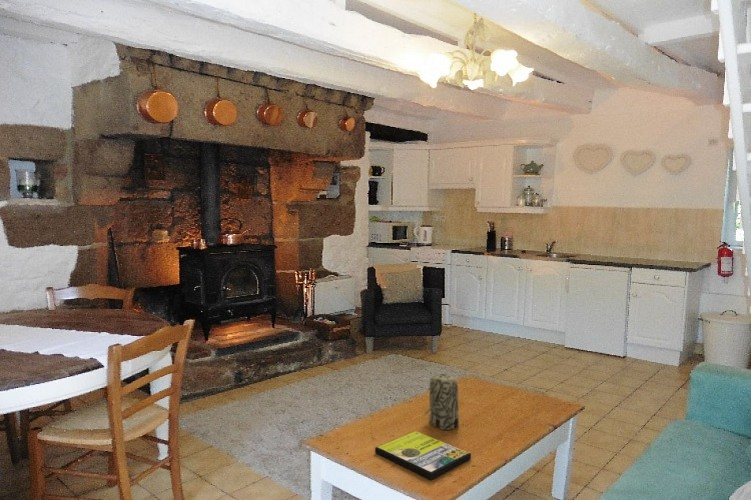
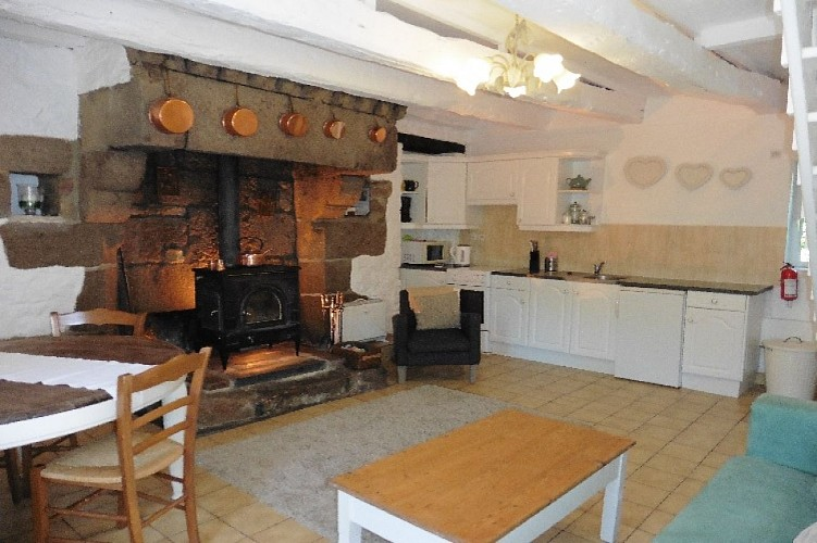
- toy elephant (442, 399)
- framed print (422, 452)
